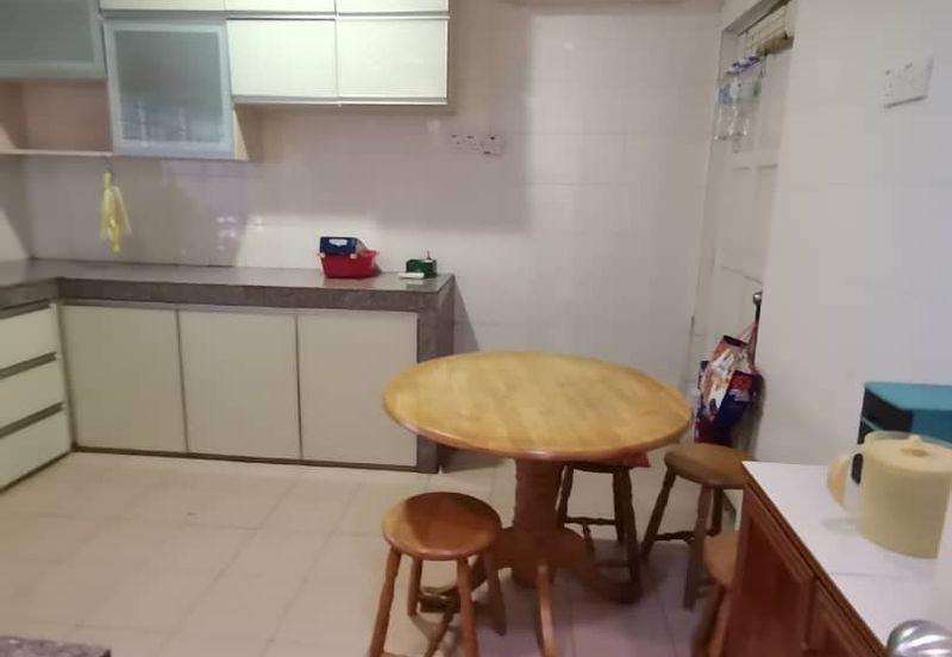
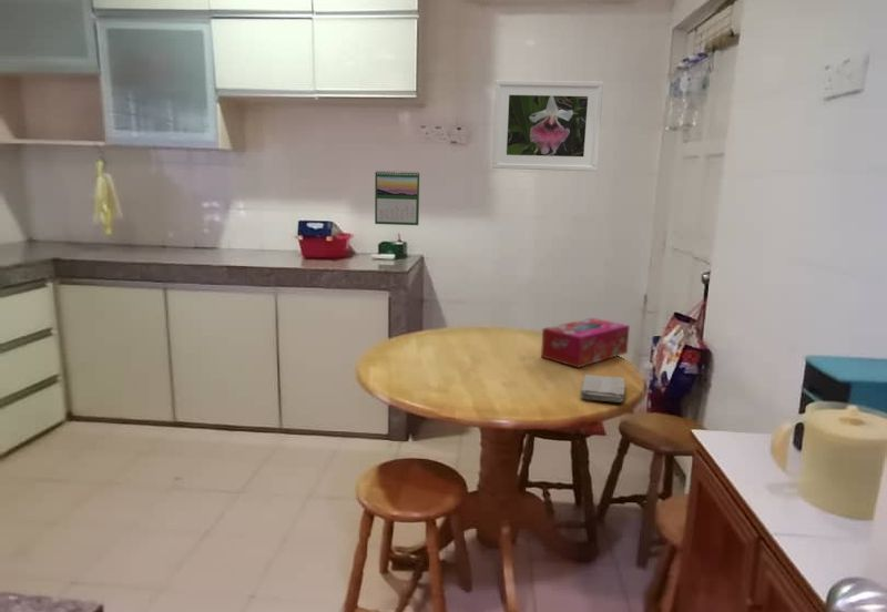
+ washcloth (602, 387)
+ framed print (546, 125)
+ calendar (397, 197)
+ tissue box (585, 340)
